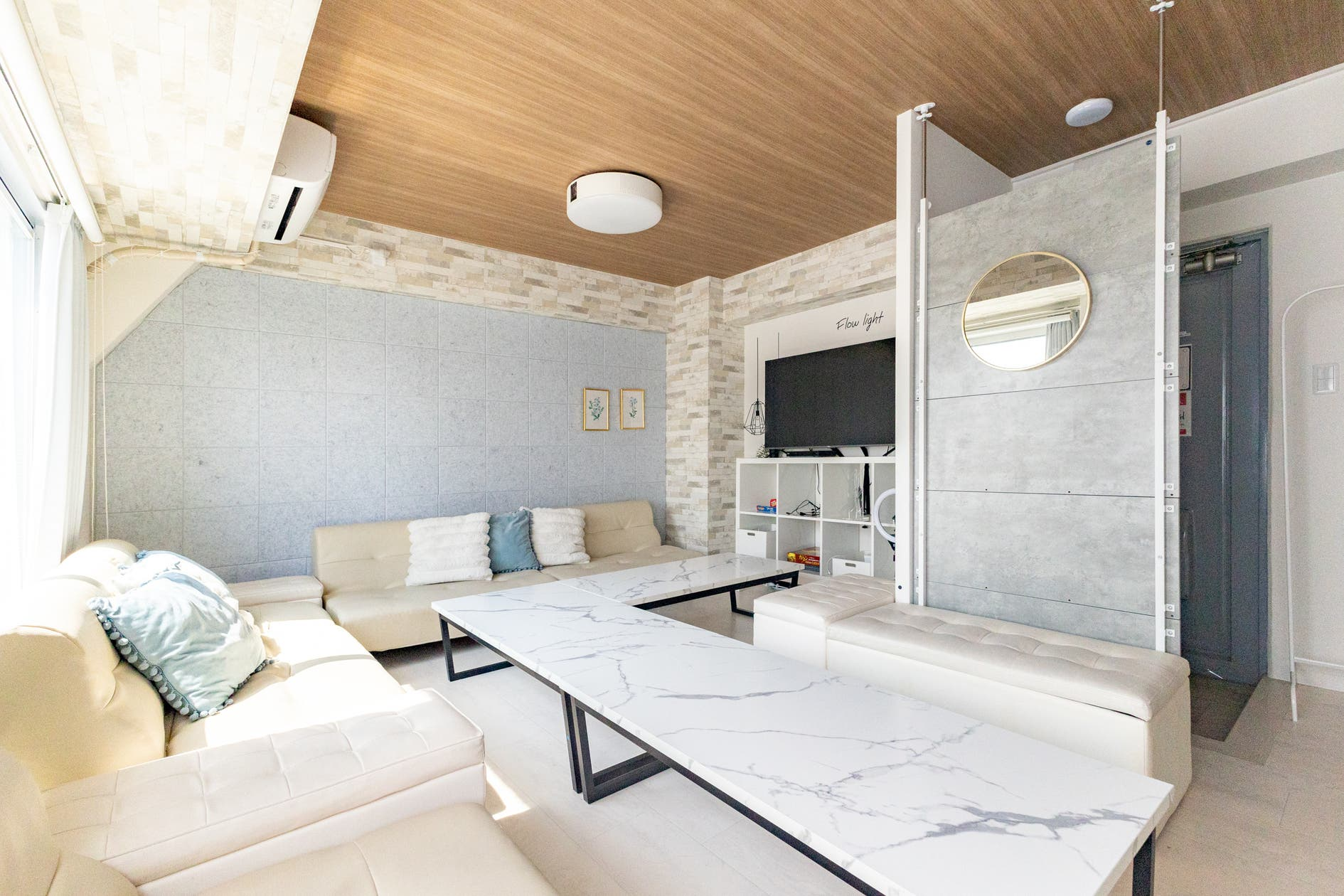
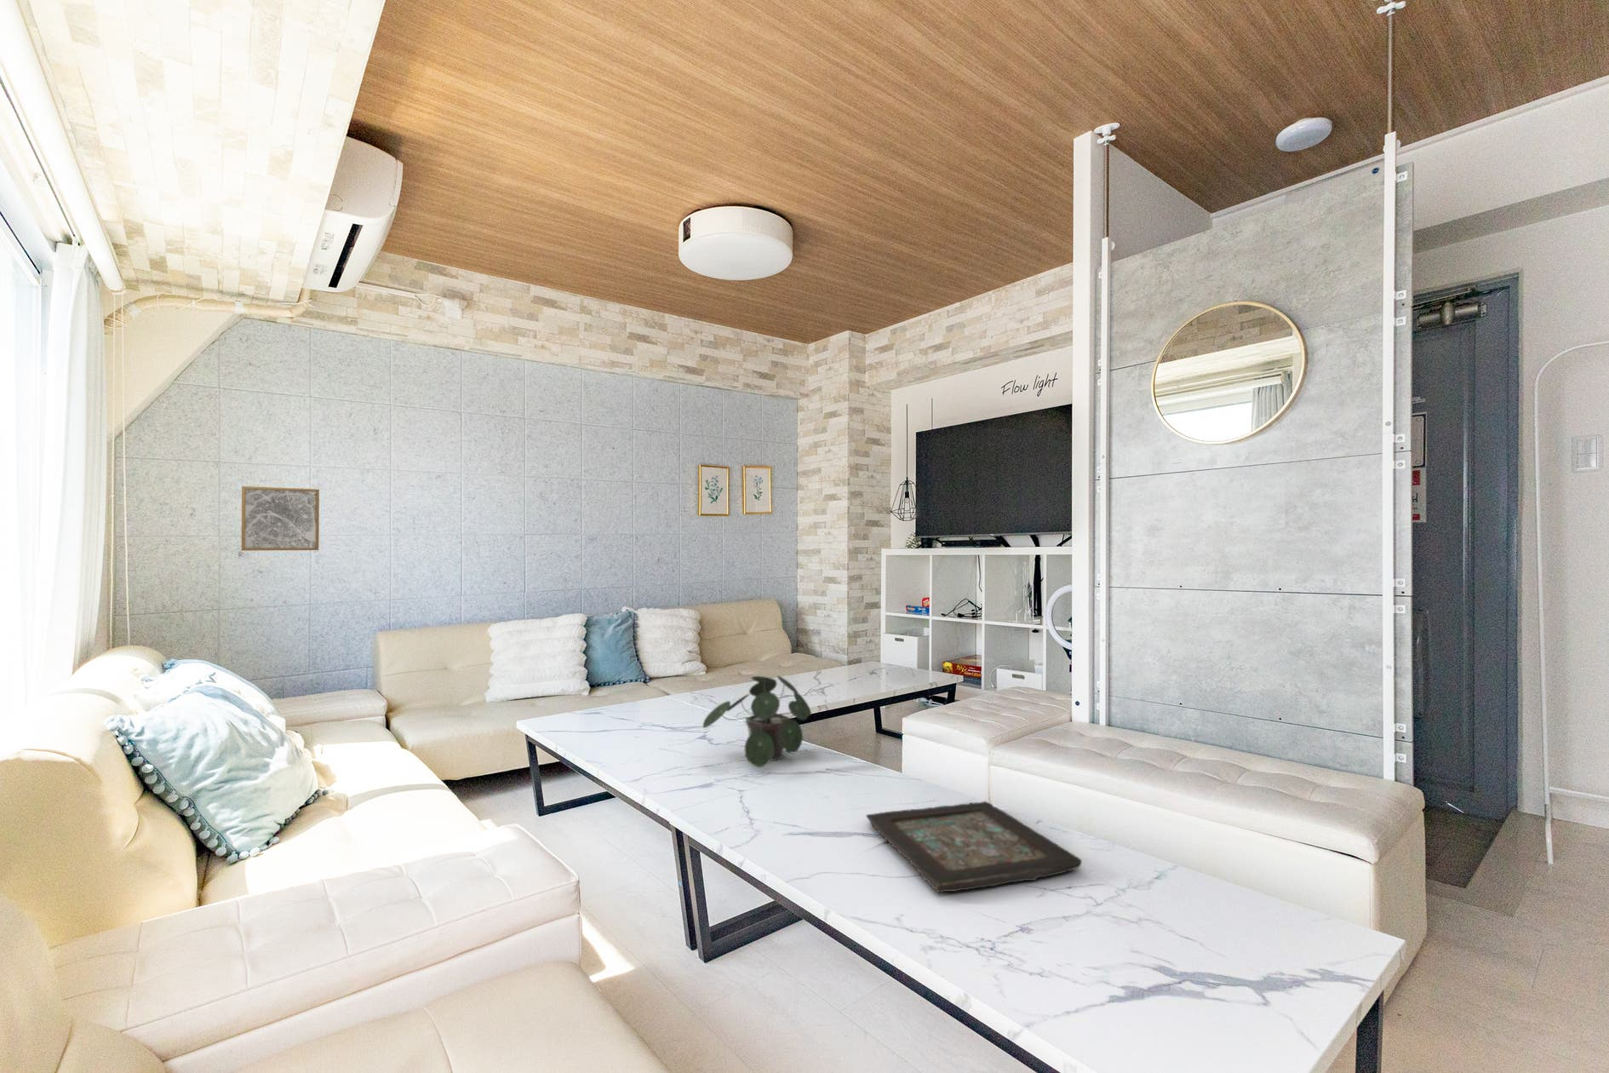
+ wall art (281, 519)
+ potted plant (765, 716)
+ decorative tray (965, 841)
